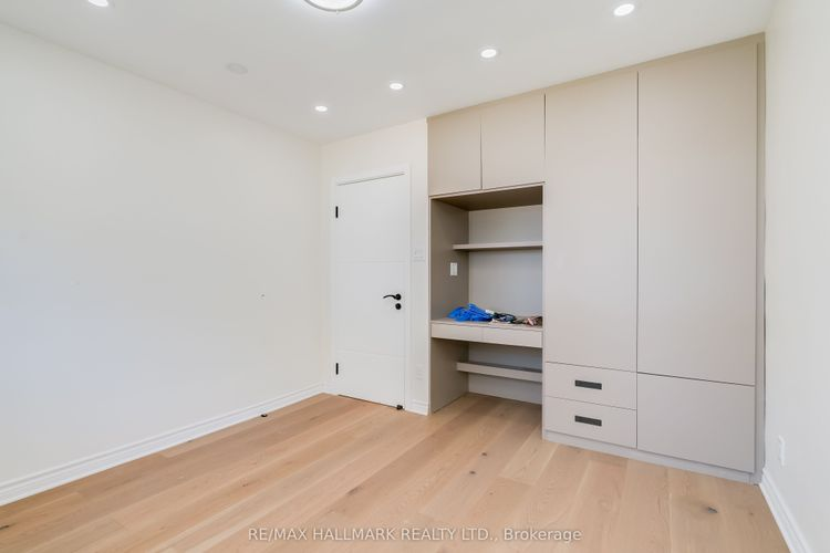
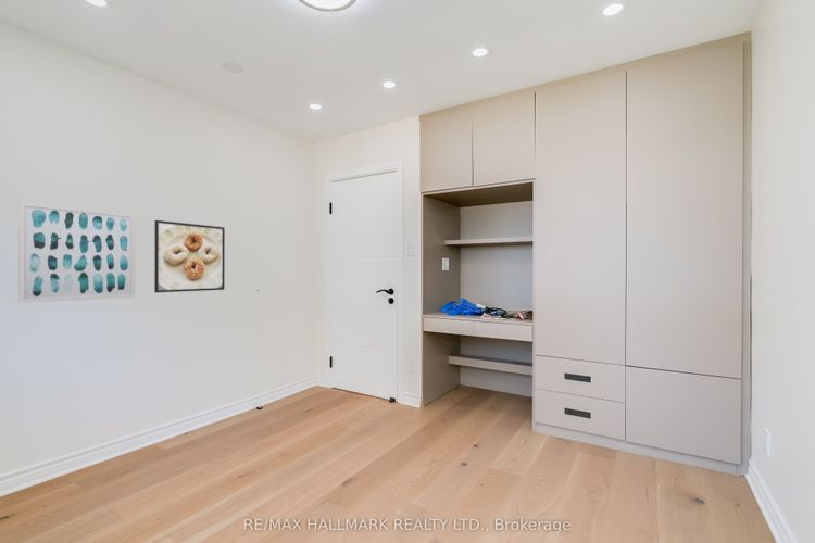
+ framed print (191, 257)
+ wall art (83, 254)
